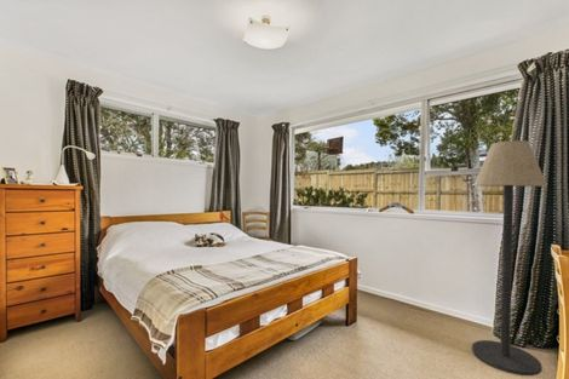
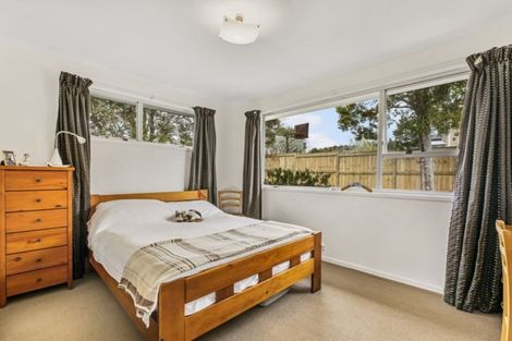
- floor lamp (507, 251)
